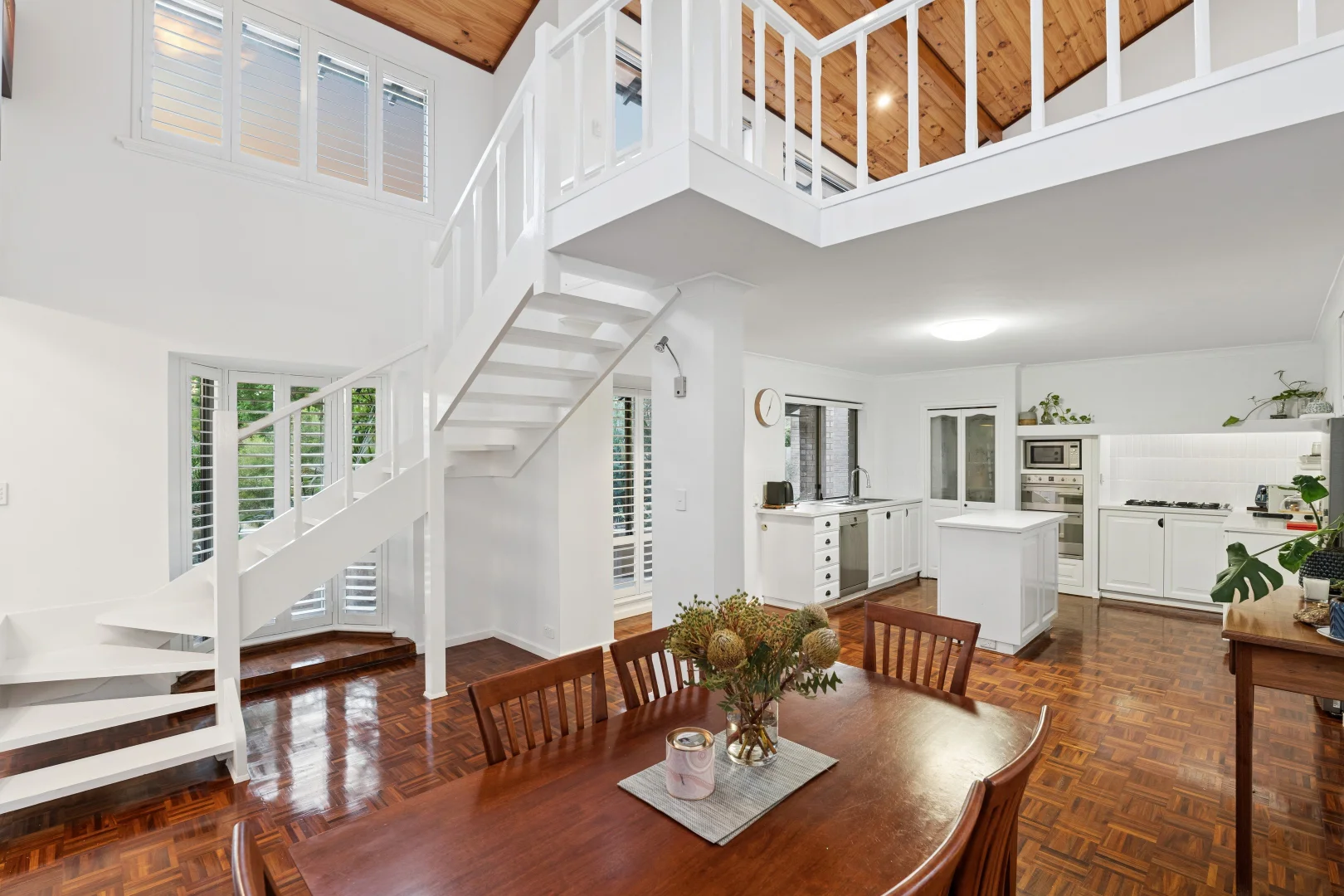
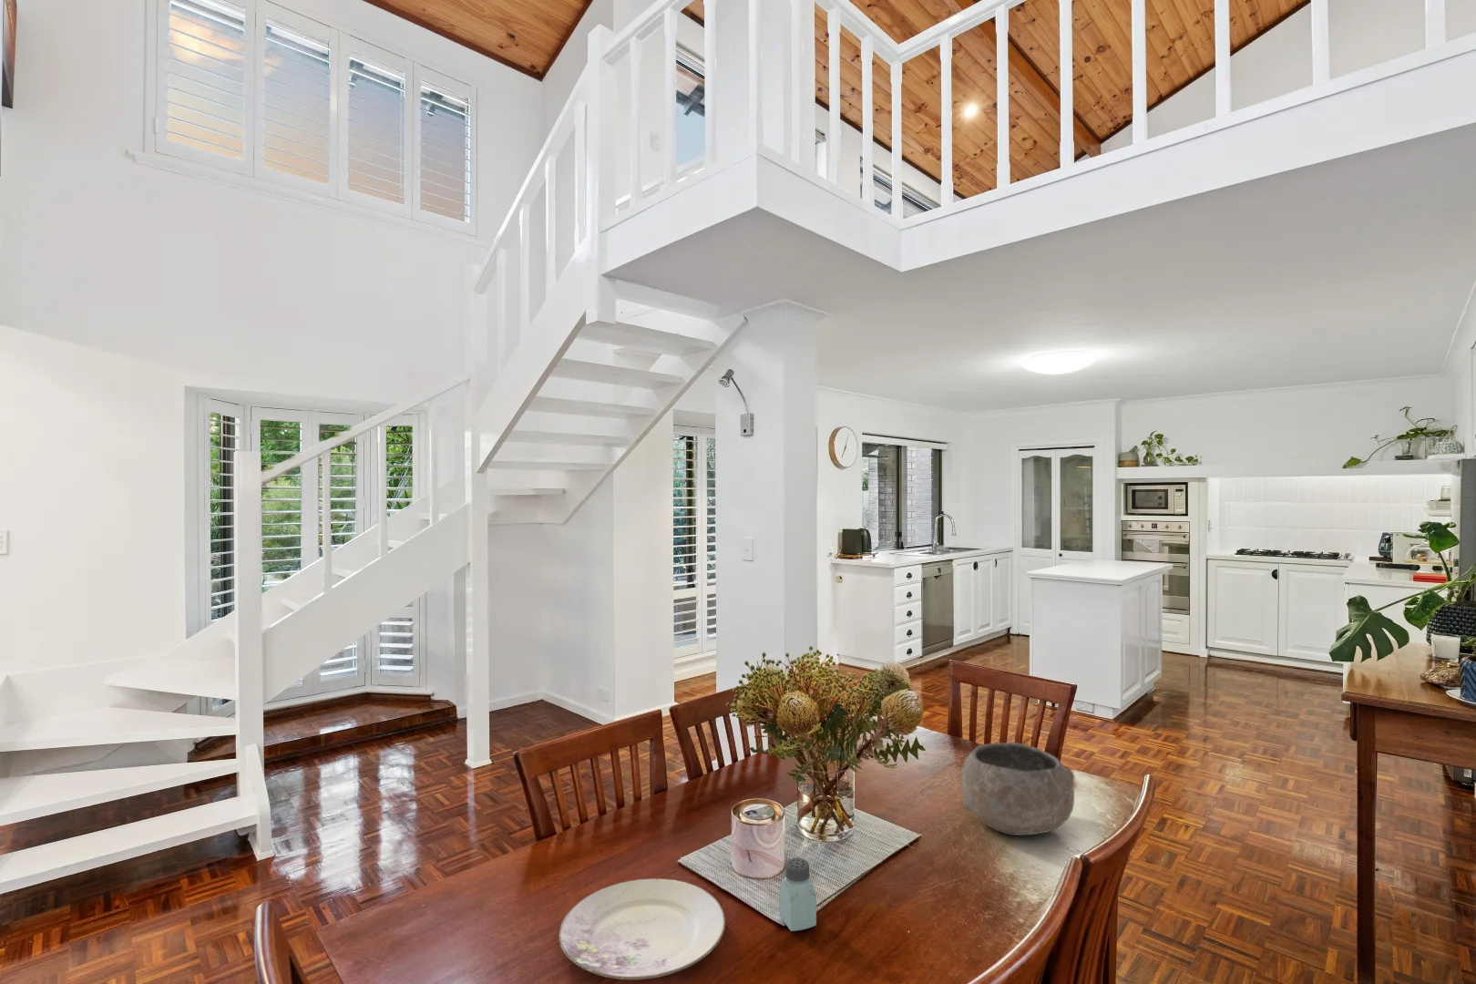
+ plate (644, 931)
+ saltshaker (797, 892)
+ bowl (1016, 790)
